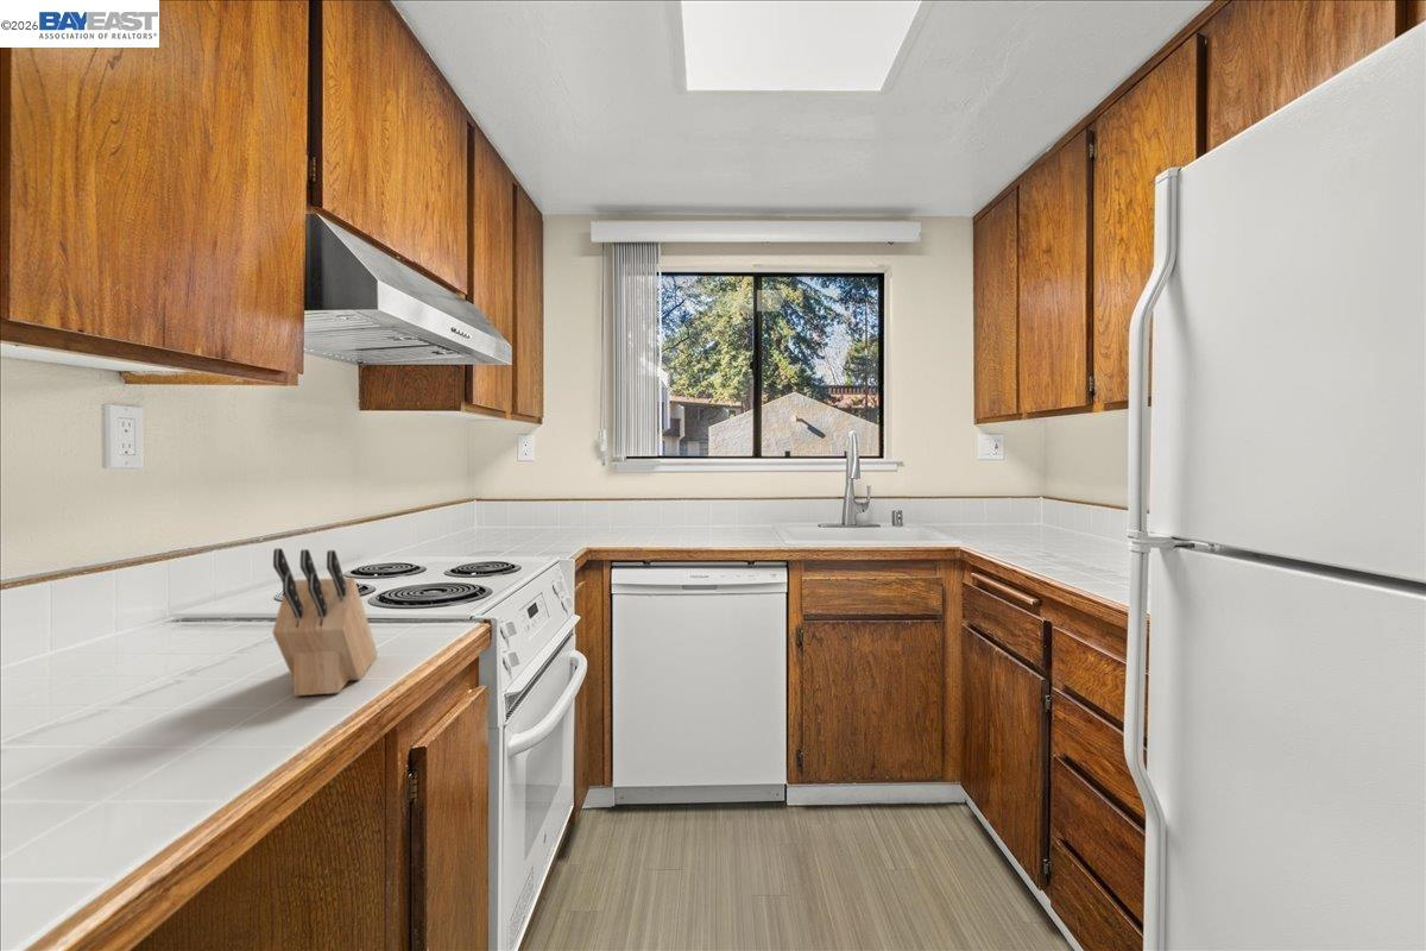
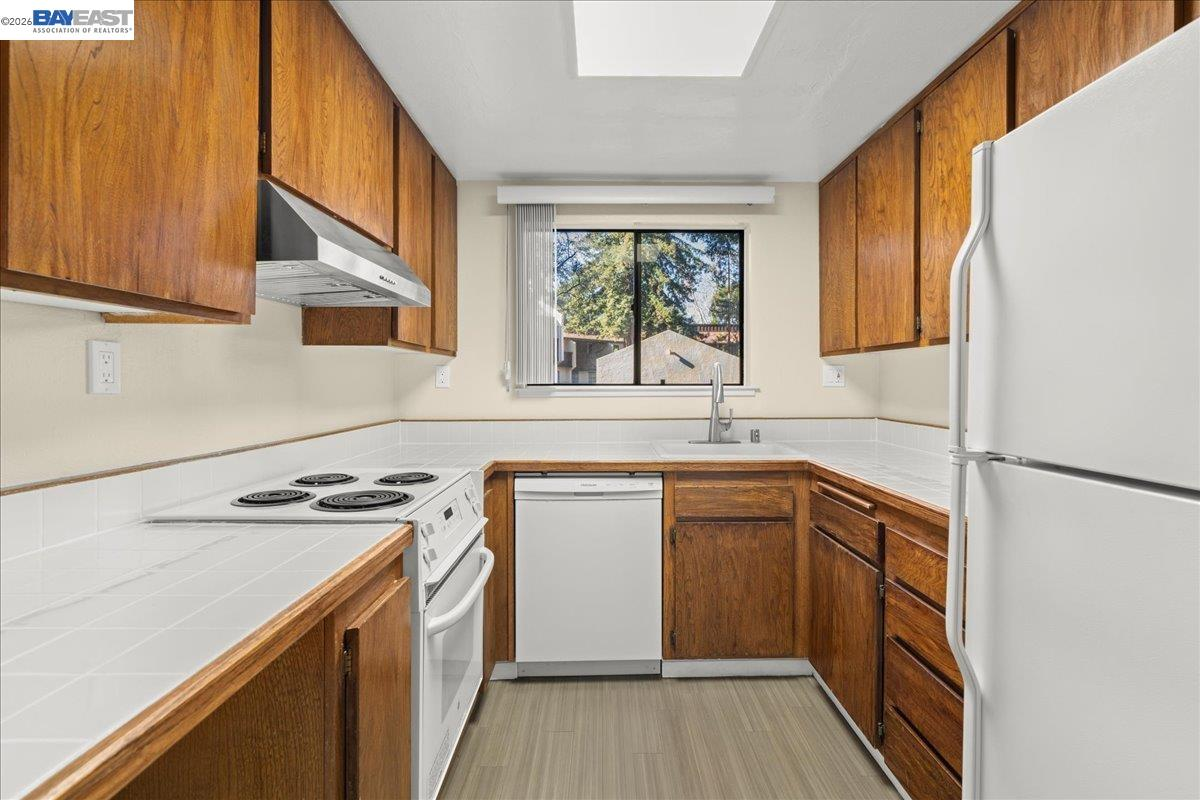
- knife block (327, 611)
